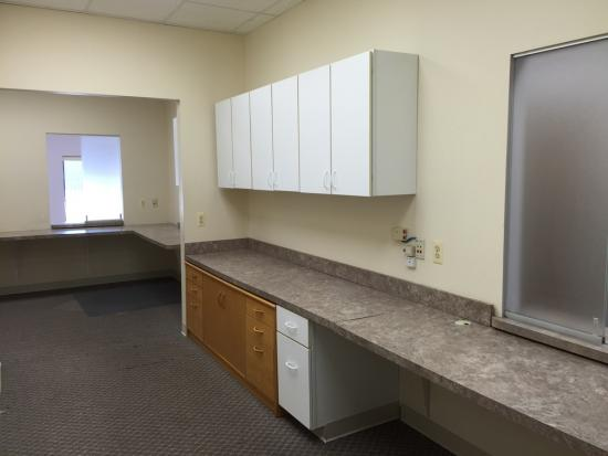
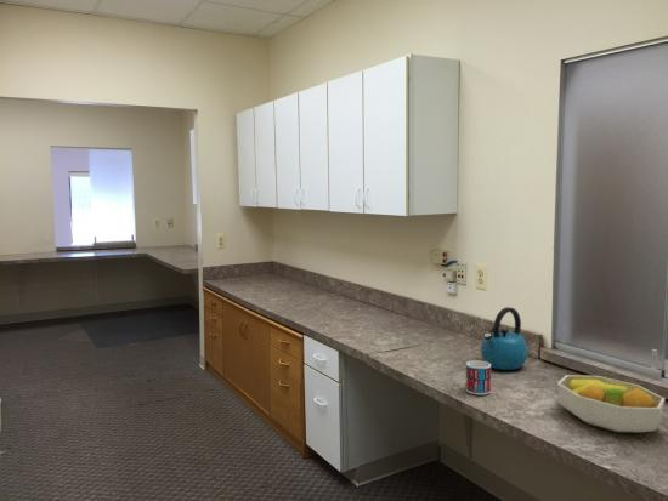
+ fruit bowl (608, 398)
+ mug (475, 376)
+ kettle (502, 337)
